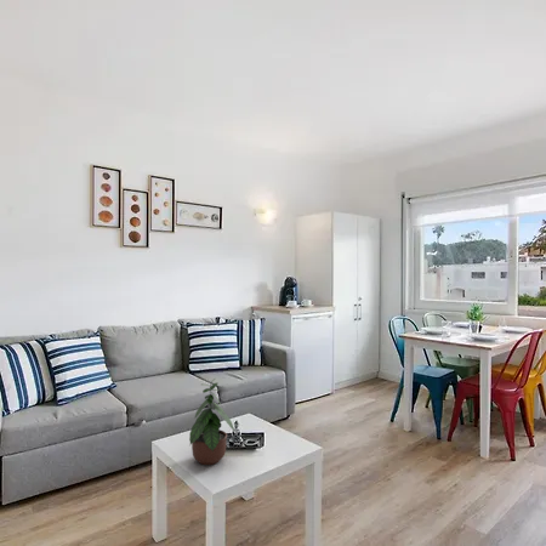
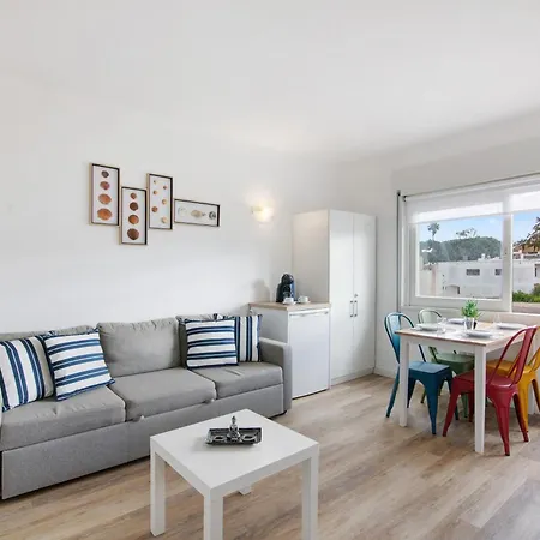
- potted plant (211, 419)
